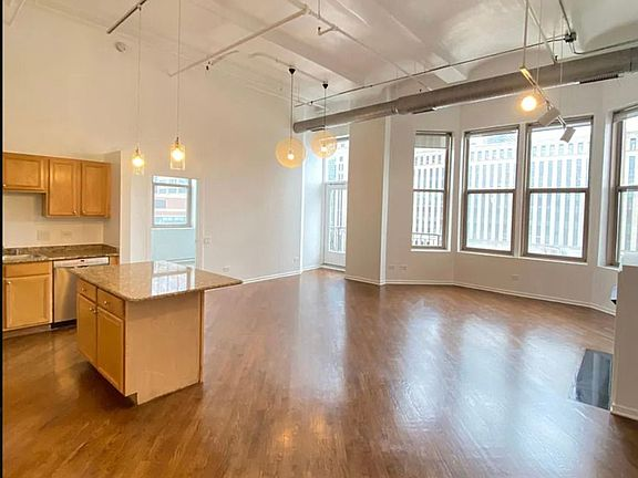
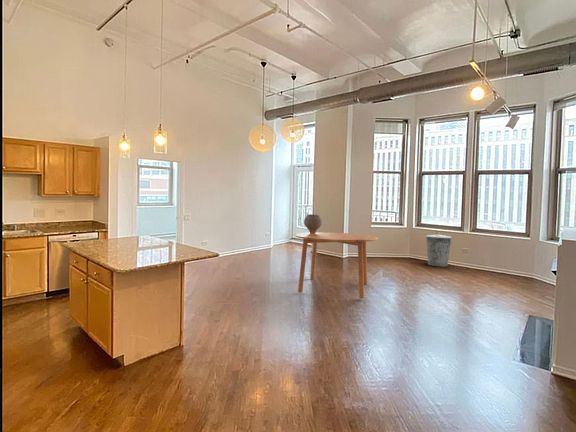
+ dining table (315, 262)
+ trash can (438, 248)
+ ceramic pot (312, 223)
